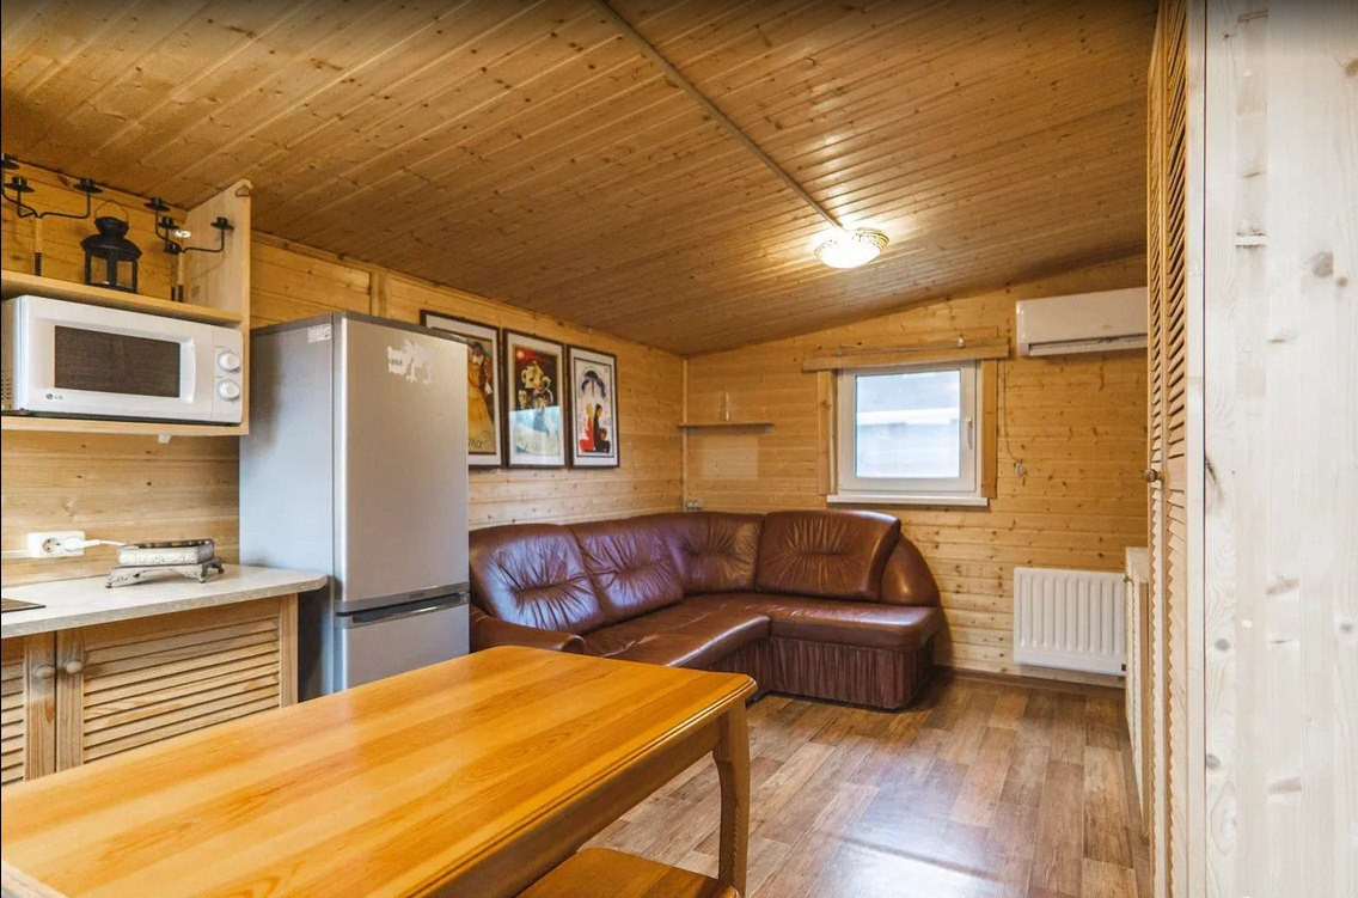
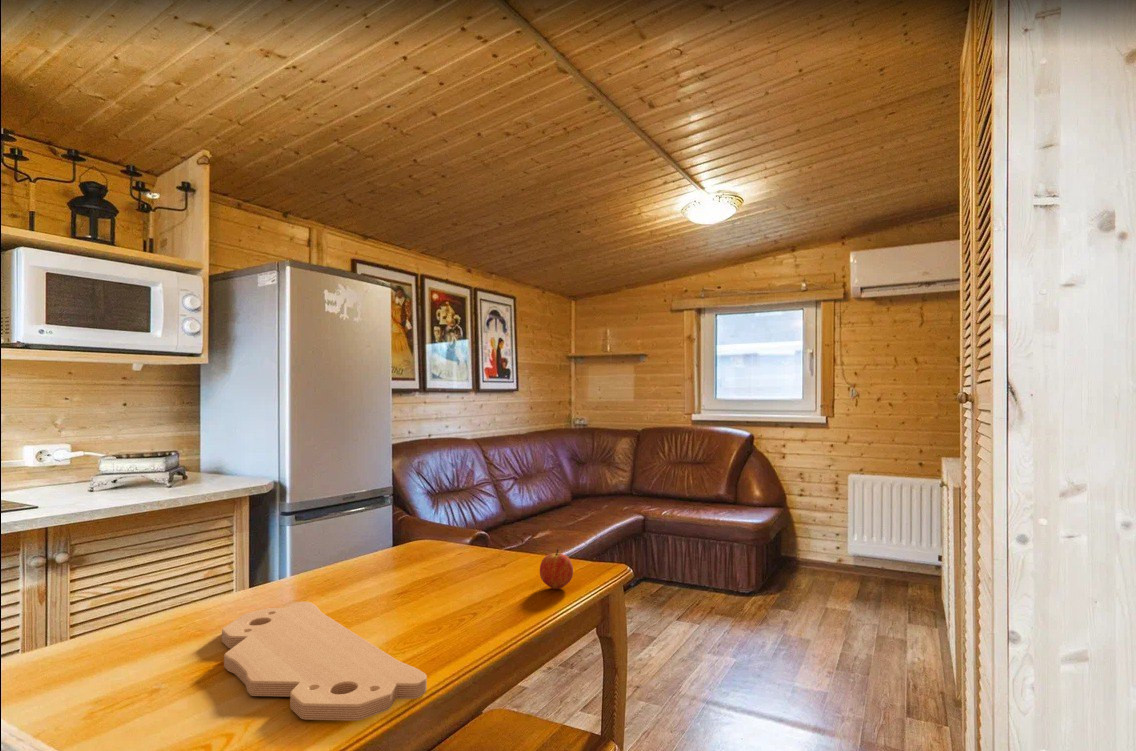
+ fruit (556, 568)
+ cutting board (302, 655)
